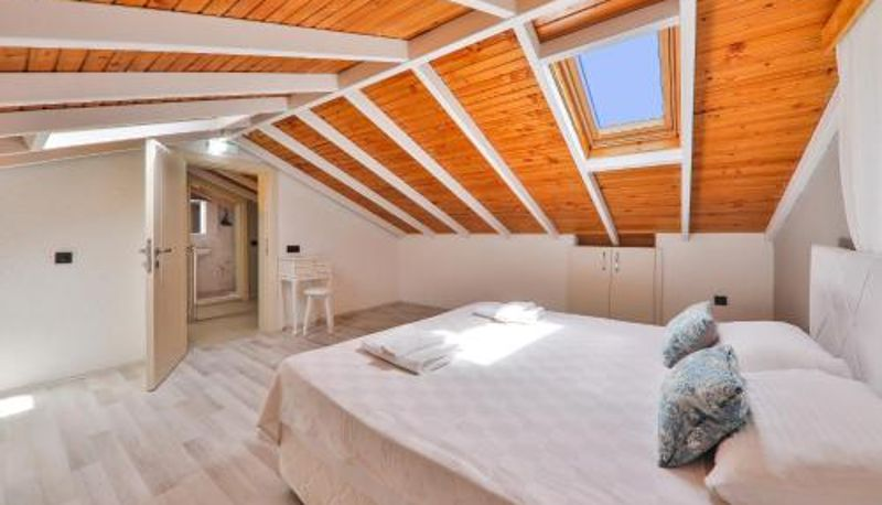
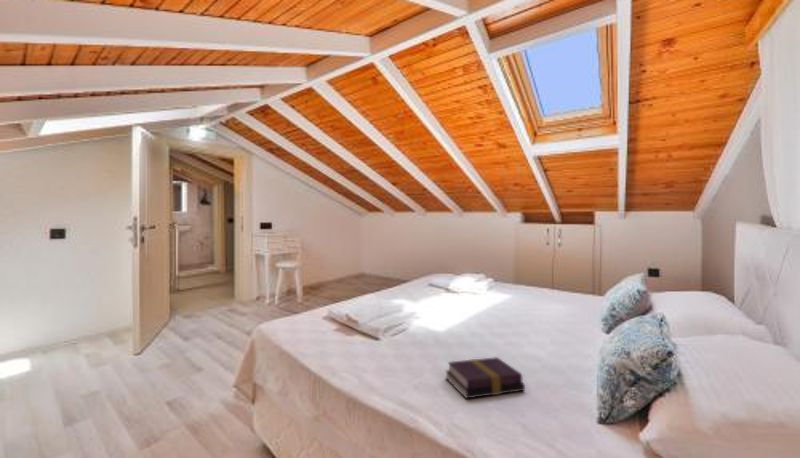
+ book (483, 376)
